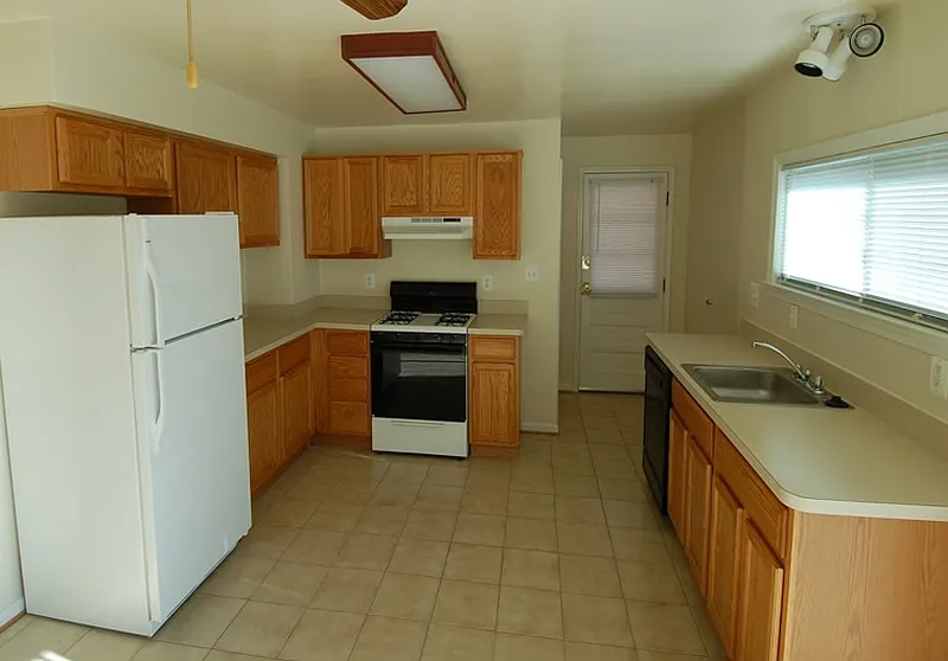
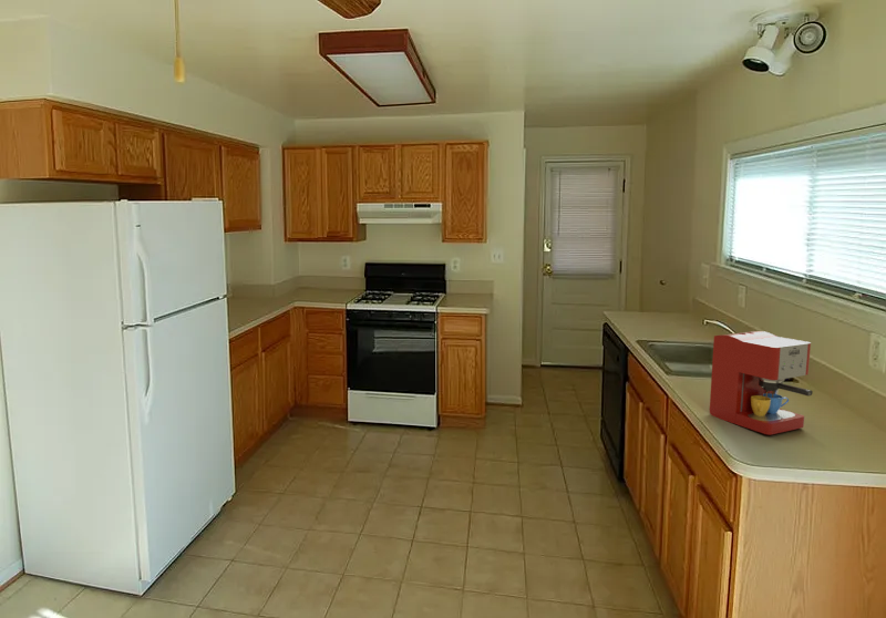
+ coffee maker (758, 379)
